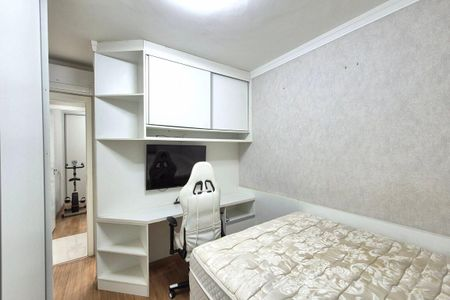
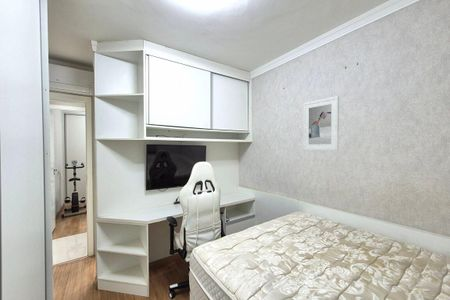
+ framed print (319, 125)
